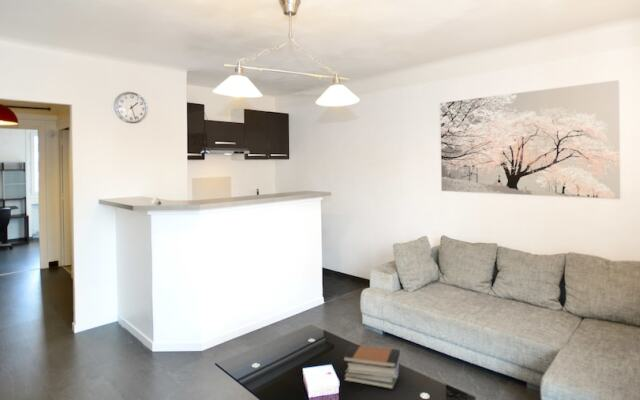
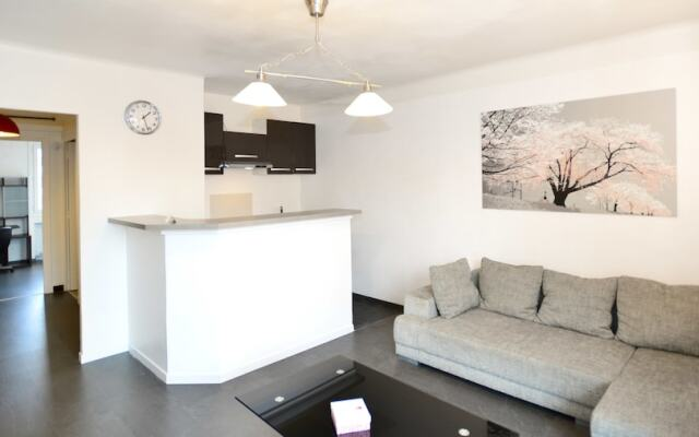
- book stack (372, 365)
